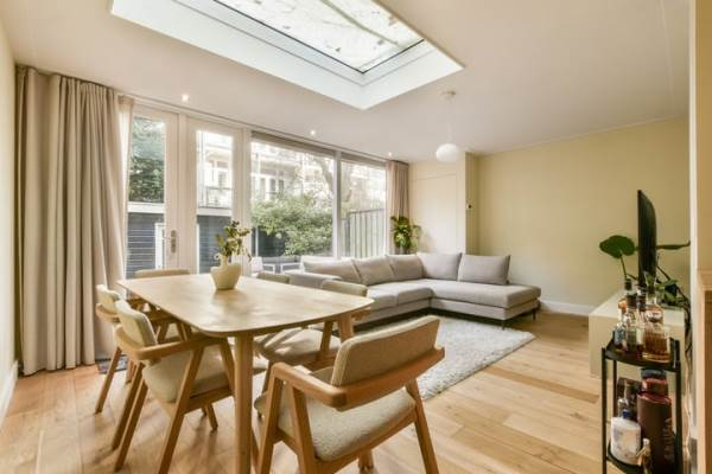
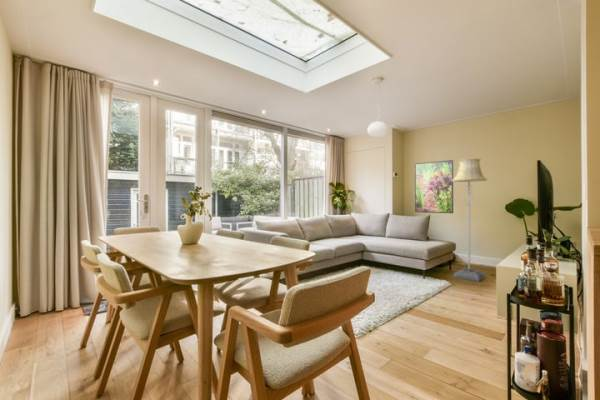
+ floor lamp (469, 218)
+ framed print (433, 187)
